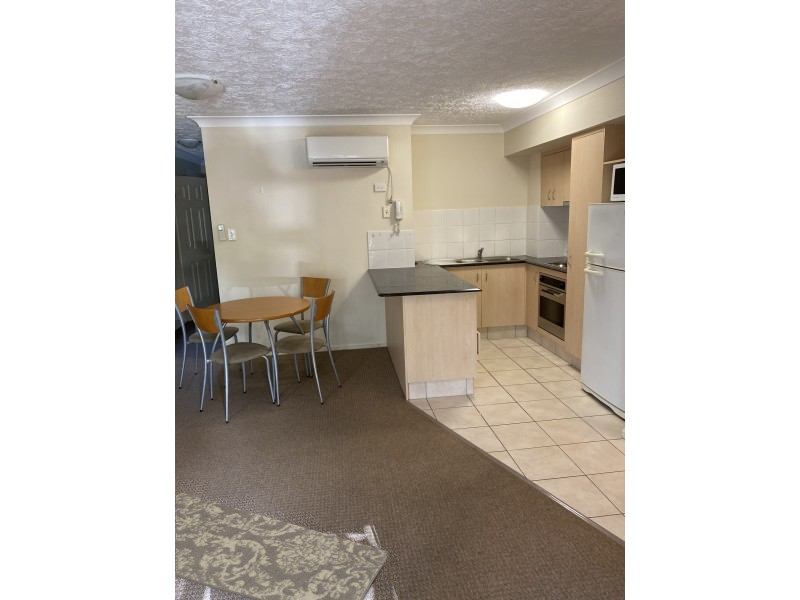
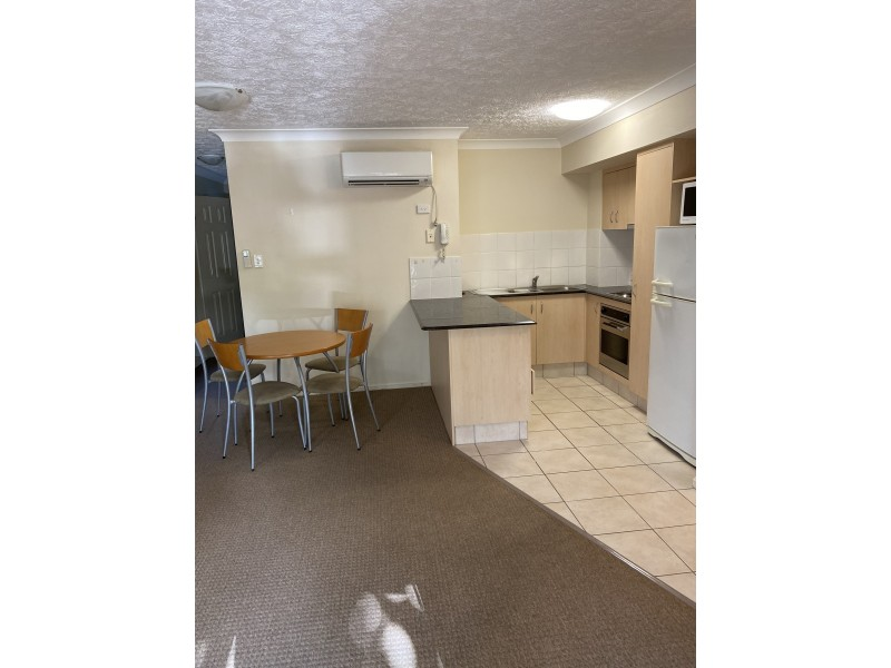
- rug (253, 537)
